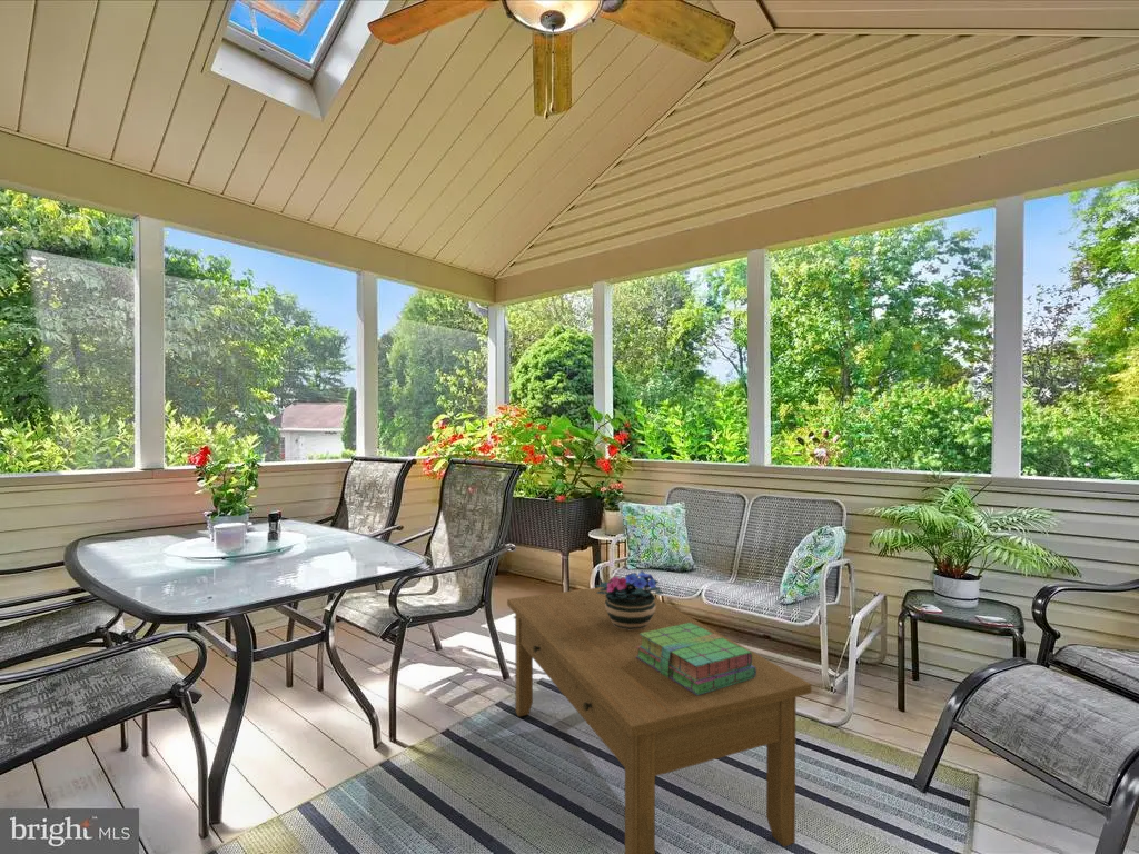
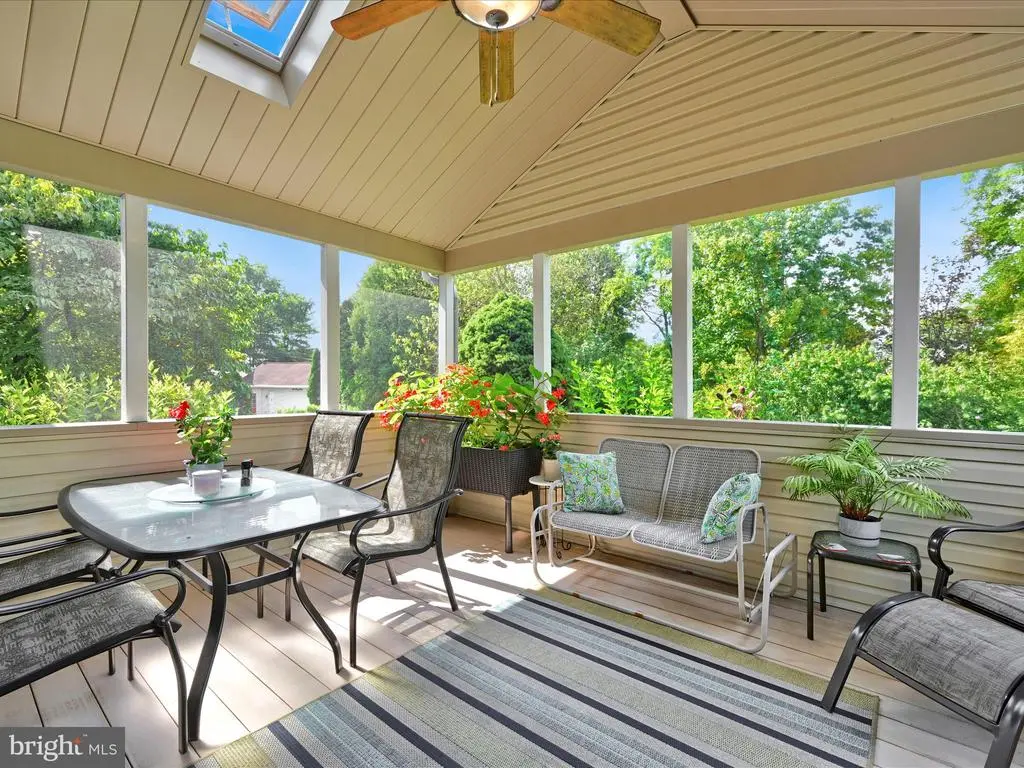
- coffee table (630, 698)
- stack of books (693, 653)
- potted flower (630, 596)
